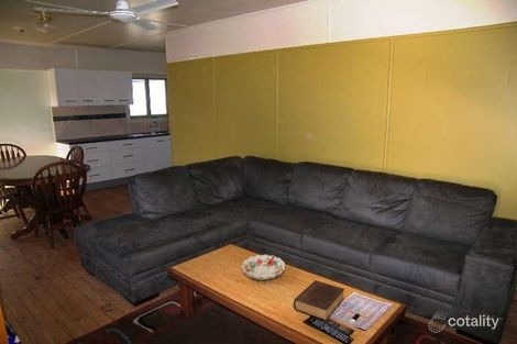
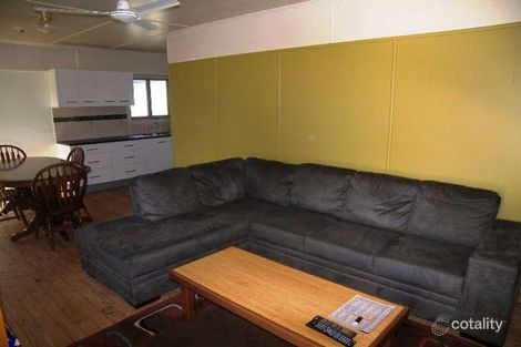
- decorative bowl (263, 268)
- book (319, 298)
